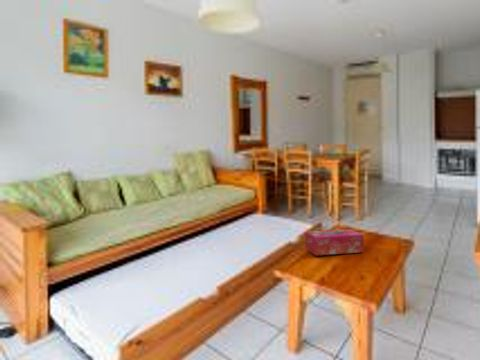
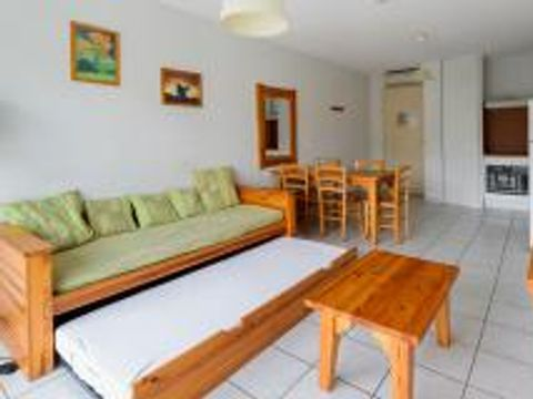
- tissue box (333, 241)
